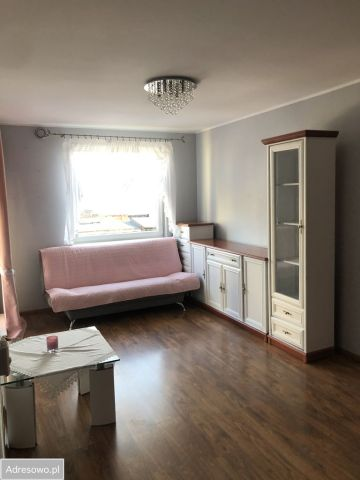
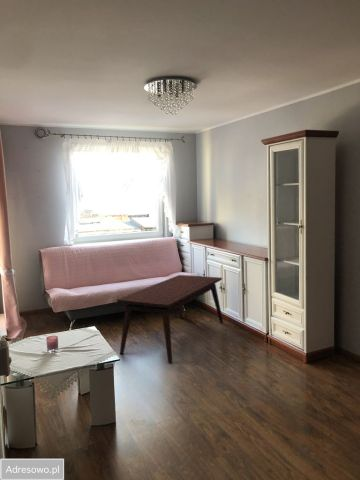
+ coffee table (174, 309)
